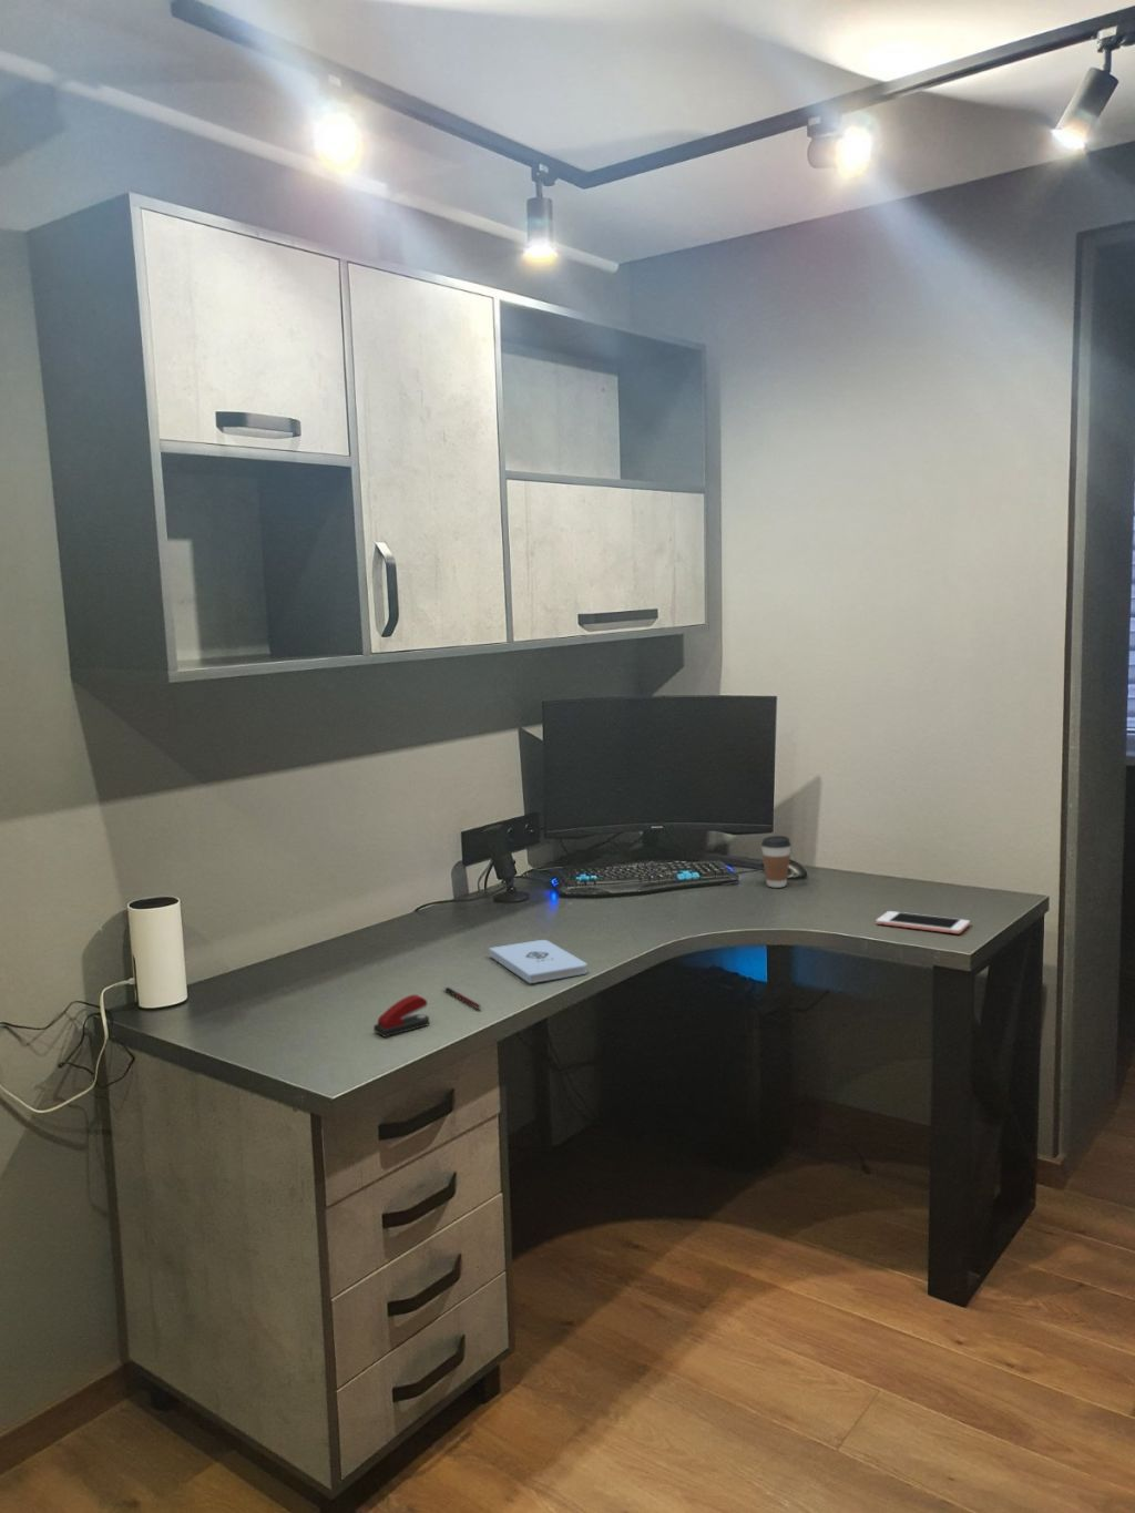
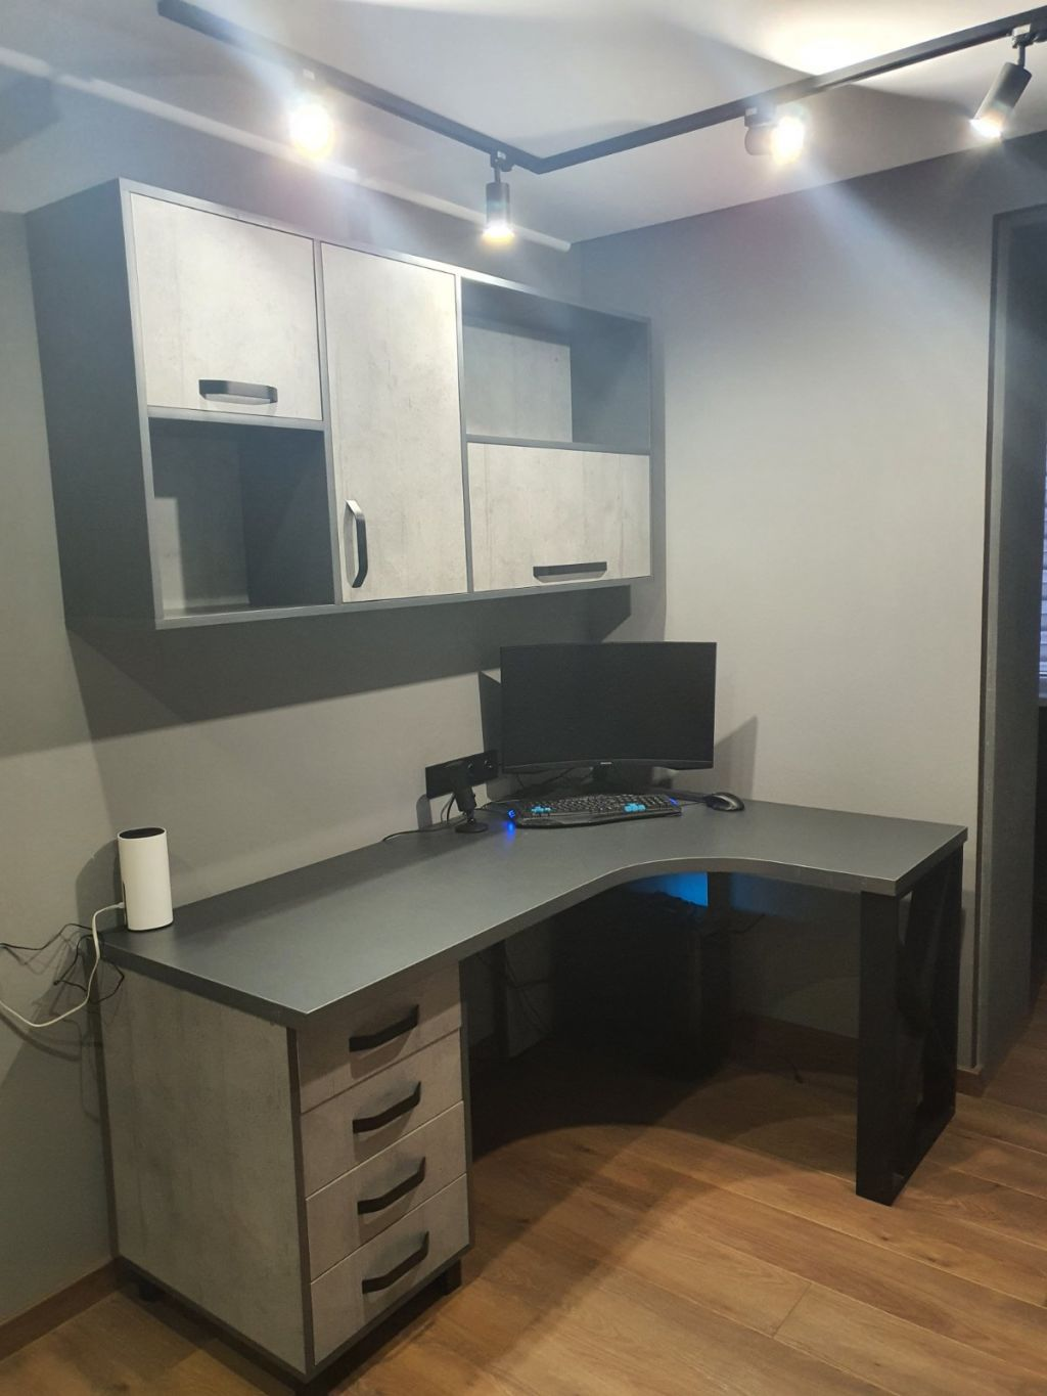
- pen (461, 997)
- cell phone (923, 922)
- coffee cup (776, 861)
- stapler (402, 1013)
- notepad (538, 960)
